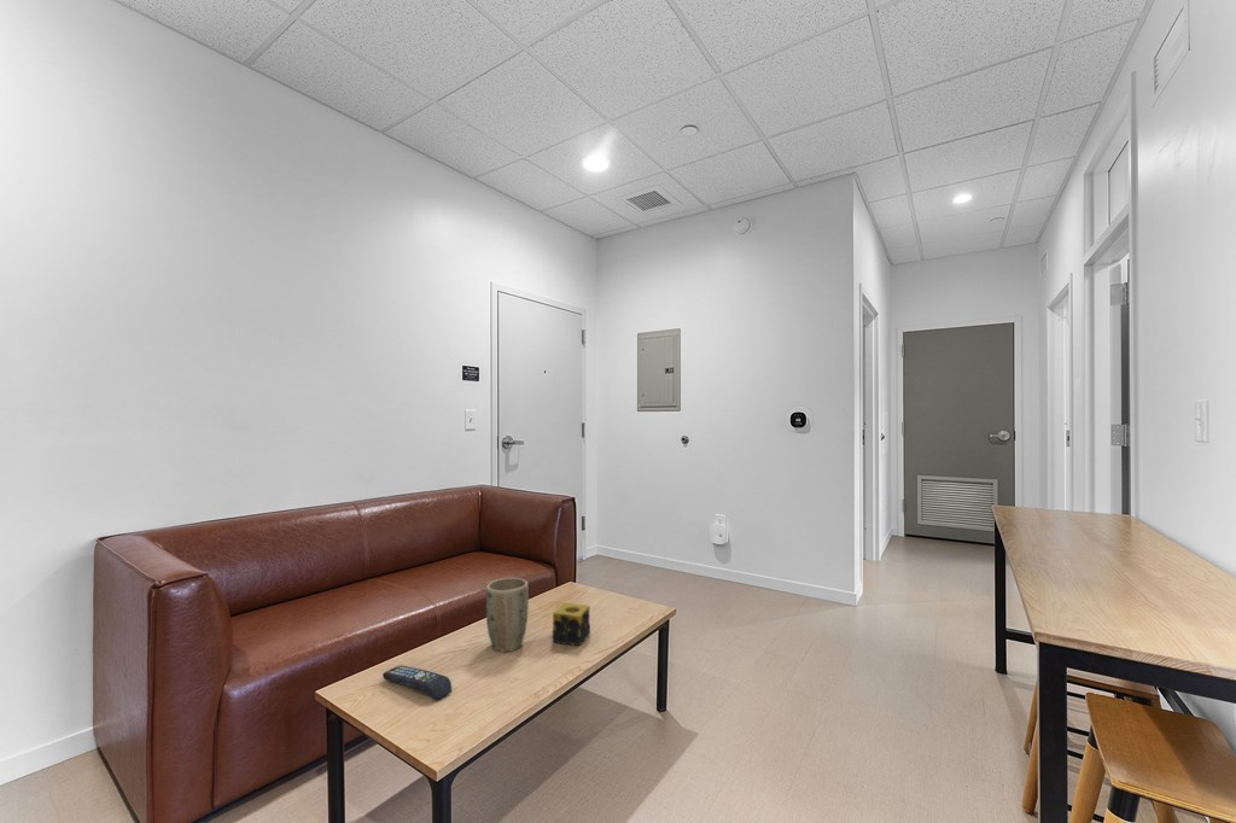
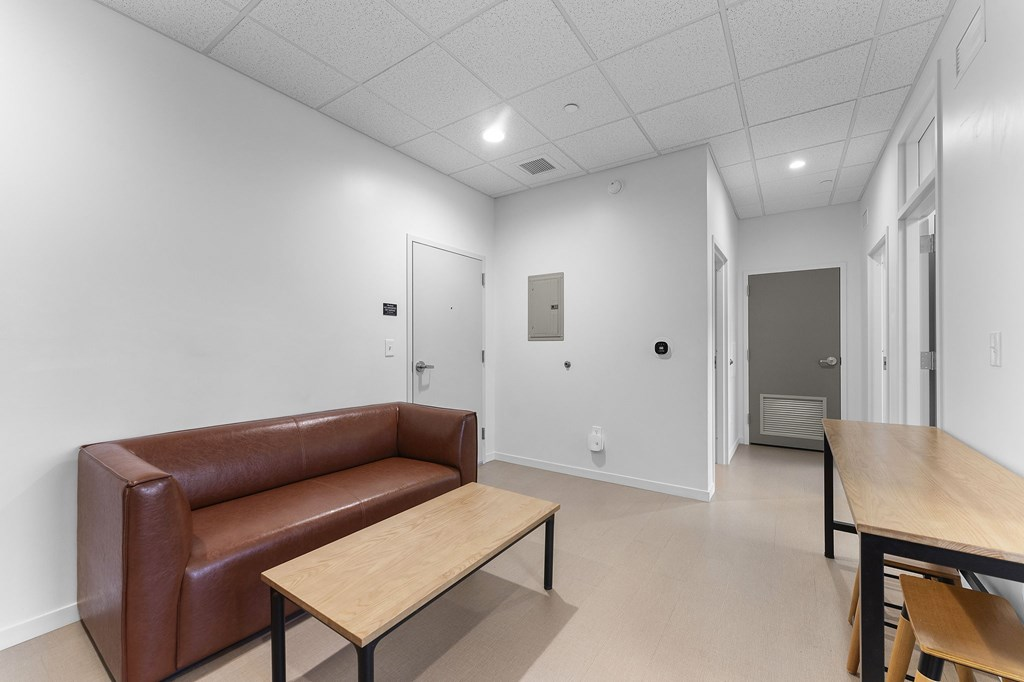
- plant pot (507, 614)
- remote control (416, 679)
- candle (571, 623)
